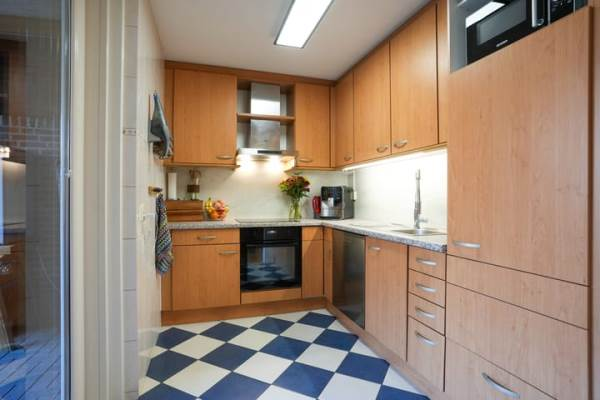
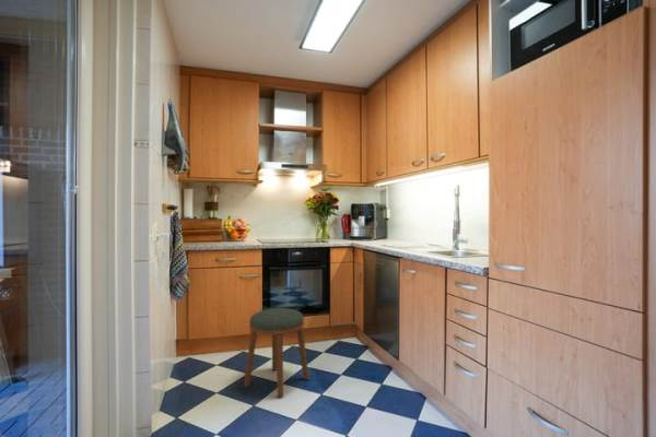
+ stool (277, 346)
